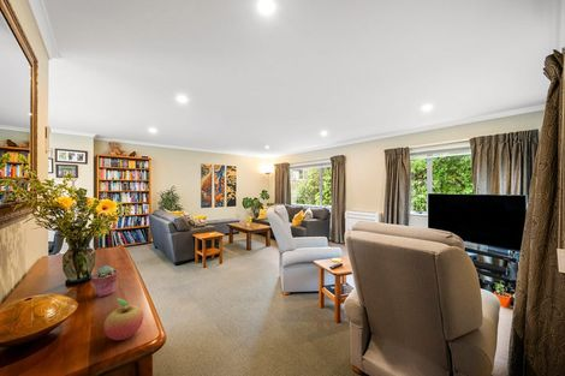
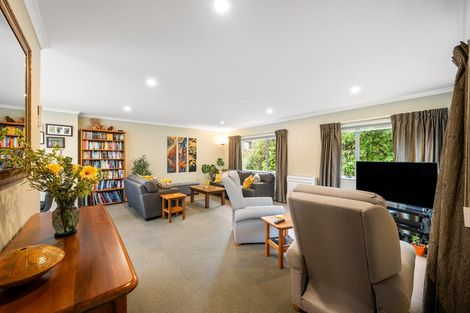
- potted succulent (105, 279)
- fruit (124, 318)
